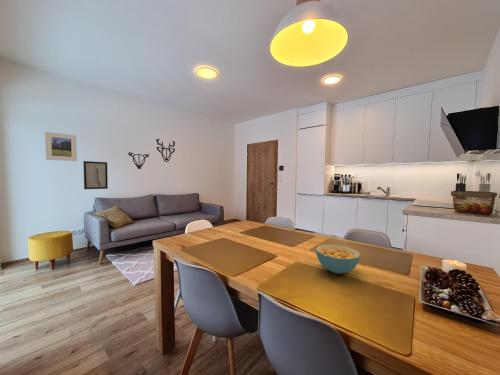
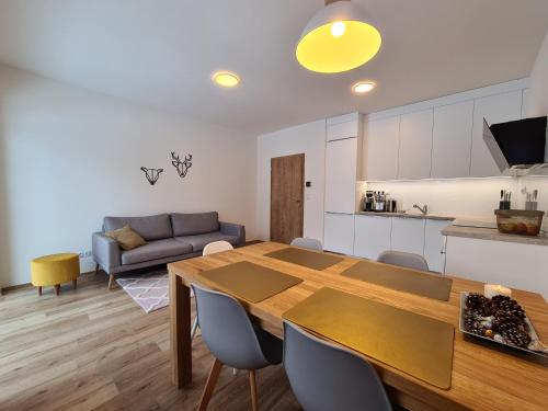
- wall art (96, 175)
- cereal bowl (336, 261)
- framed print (61, 147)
